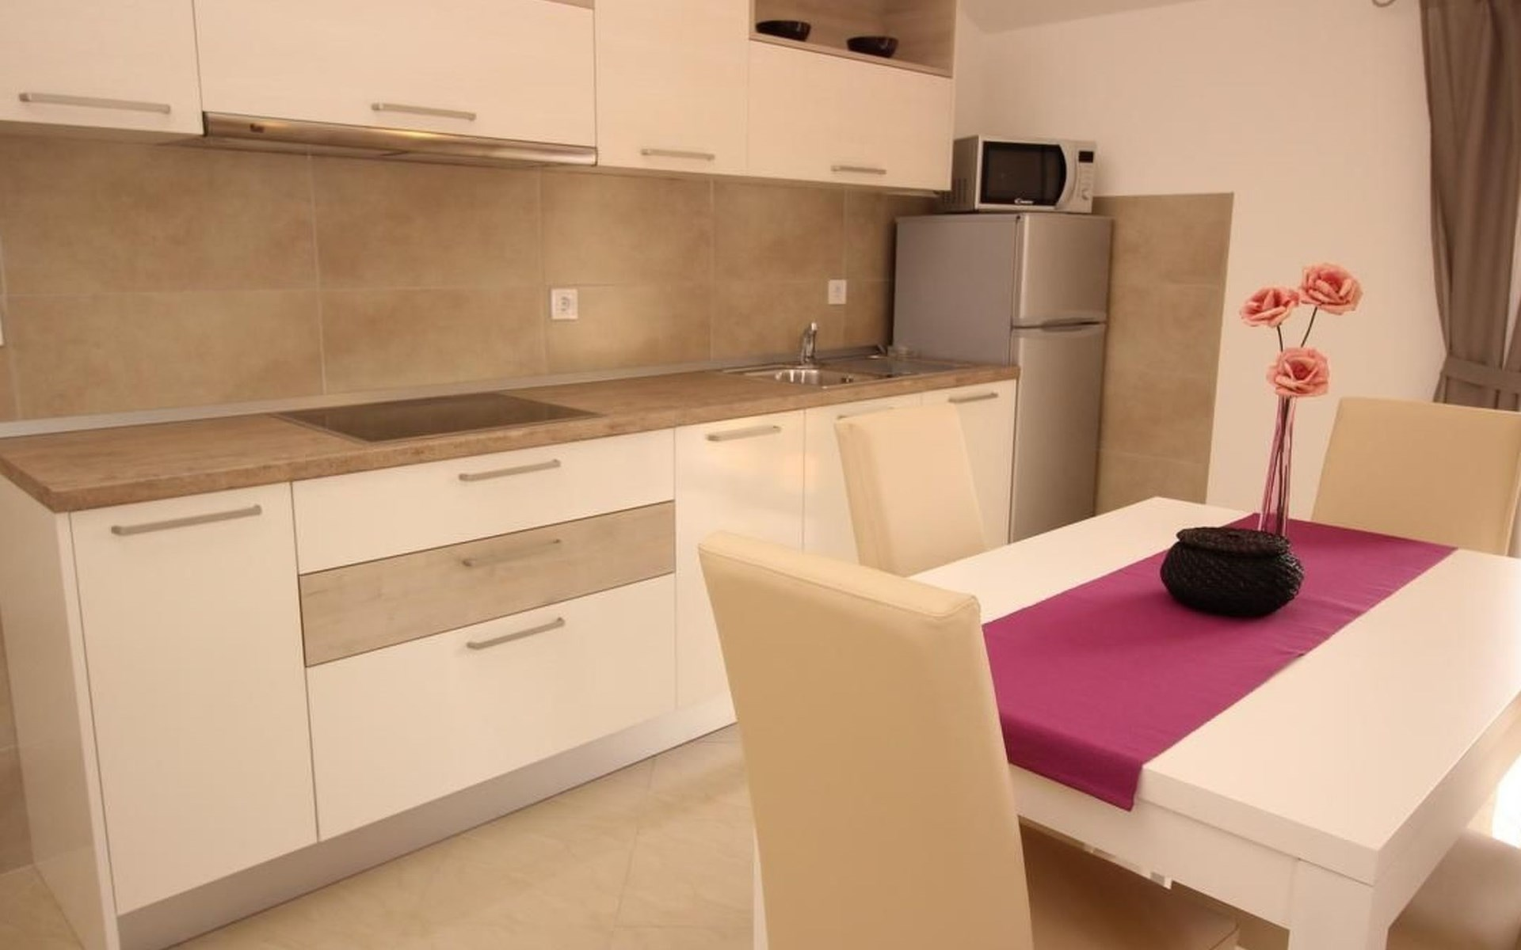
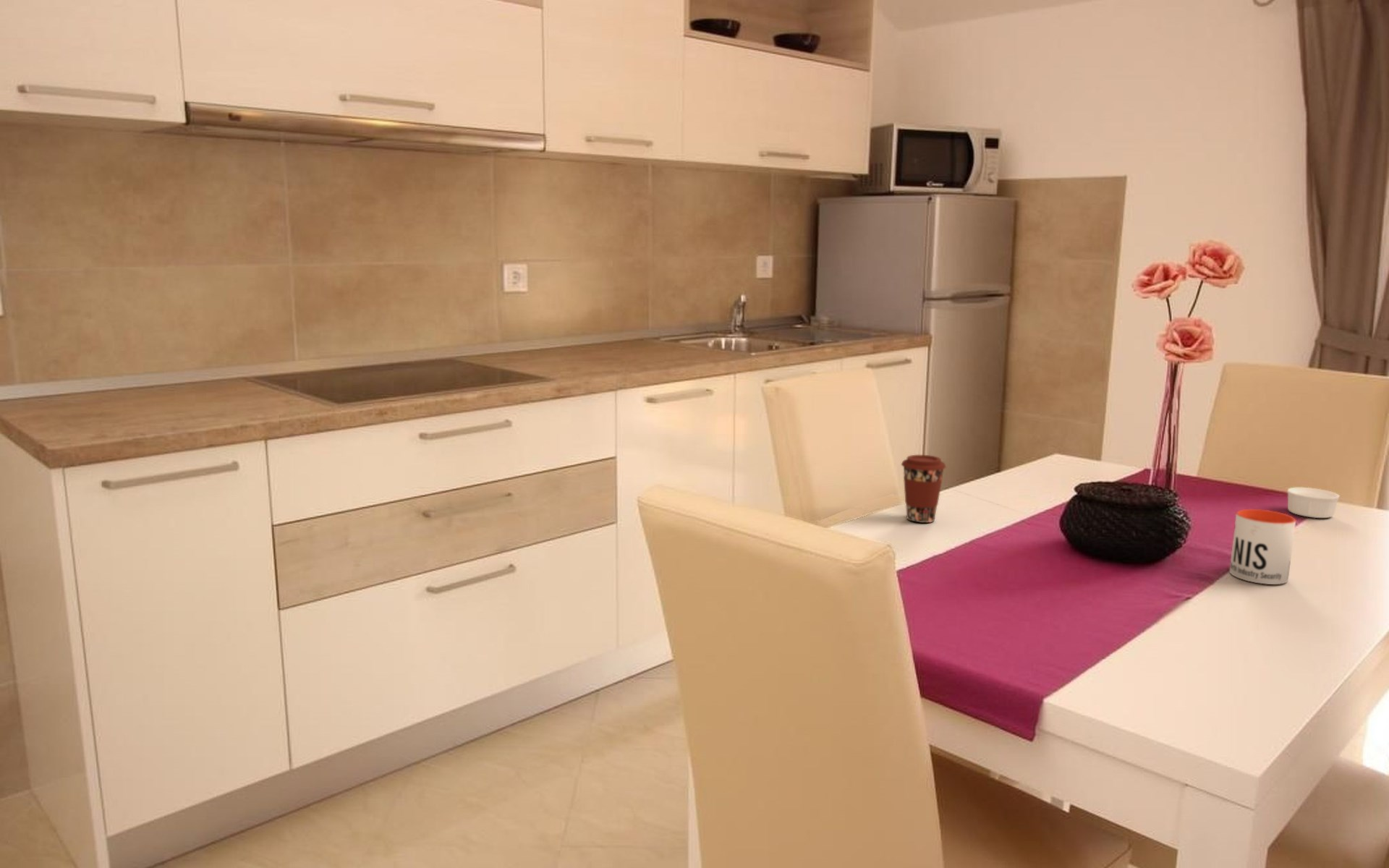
+ coffee cup (922, 488)
+ mug (1260, 542)
+ ramekin (1312, 503)
